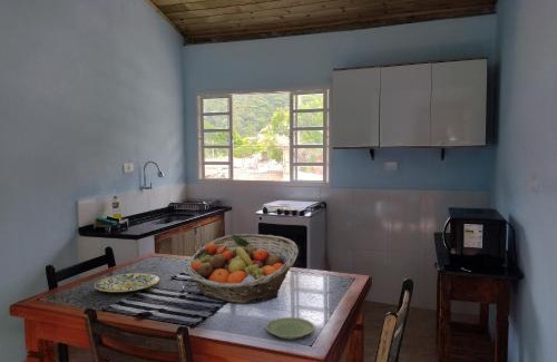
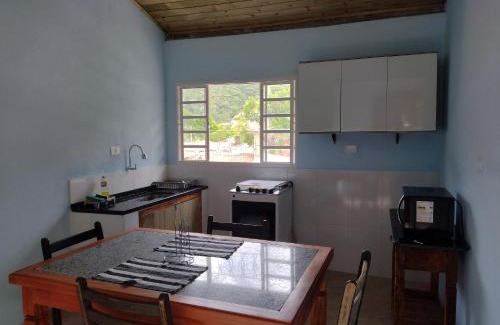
- fruit basket (242, 265)
- plate (290, 329)
- plate (127, 284)
